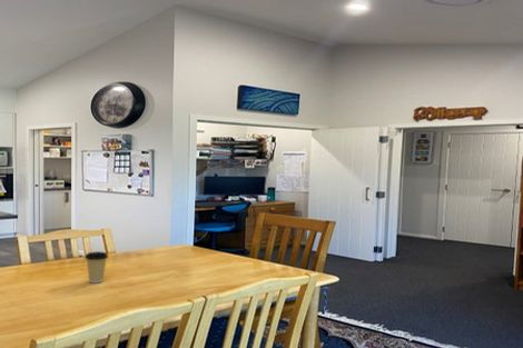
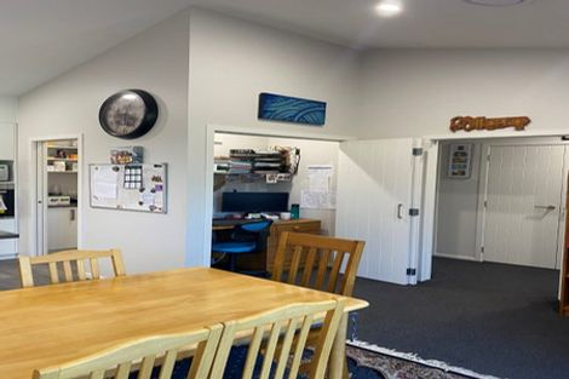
- coffee cup (96, 267)
